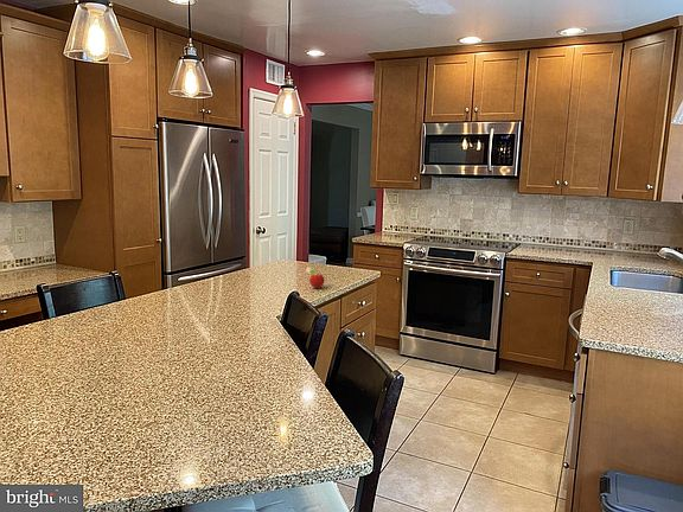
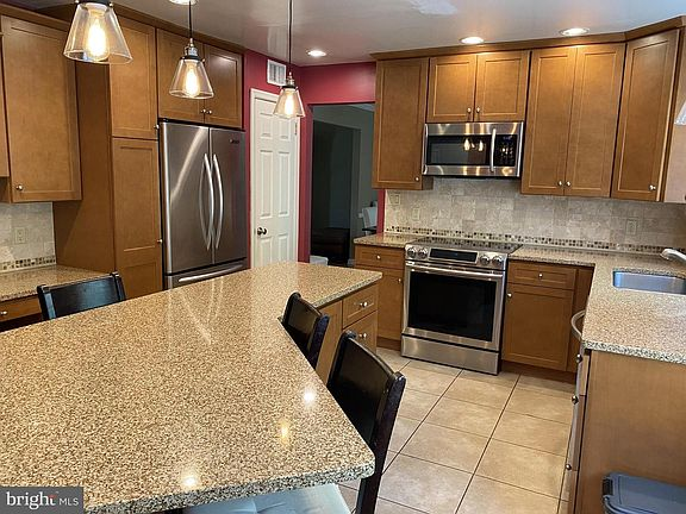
- fruit (314, 277)
